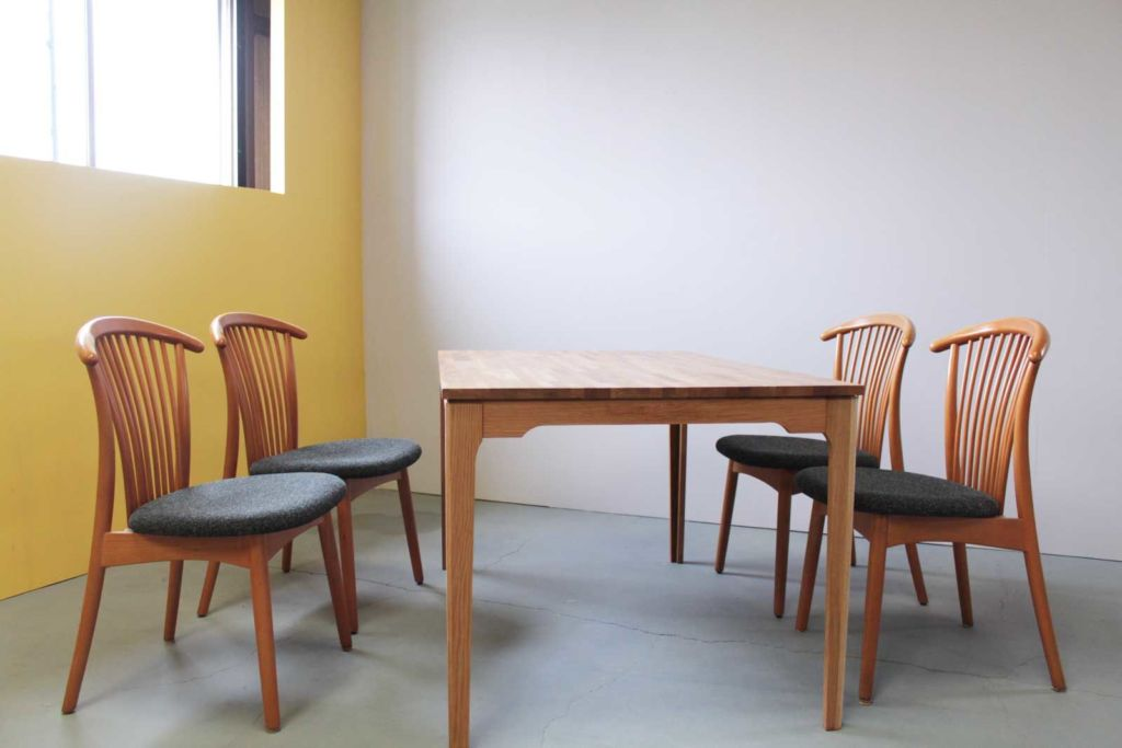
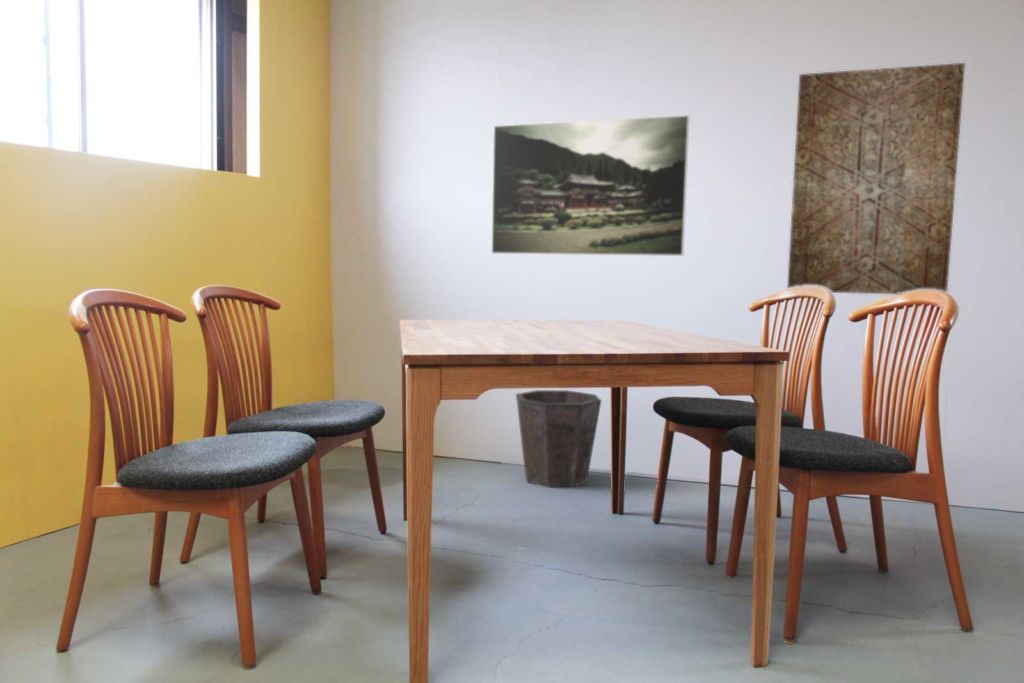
+ waste bin (556, 438)
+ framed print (585, 188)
+ wall art (871, 183)
